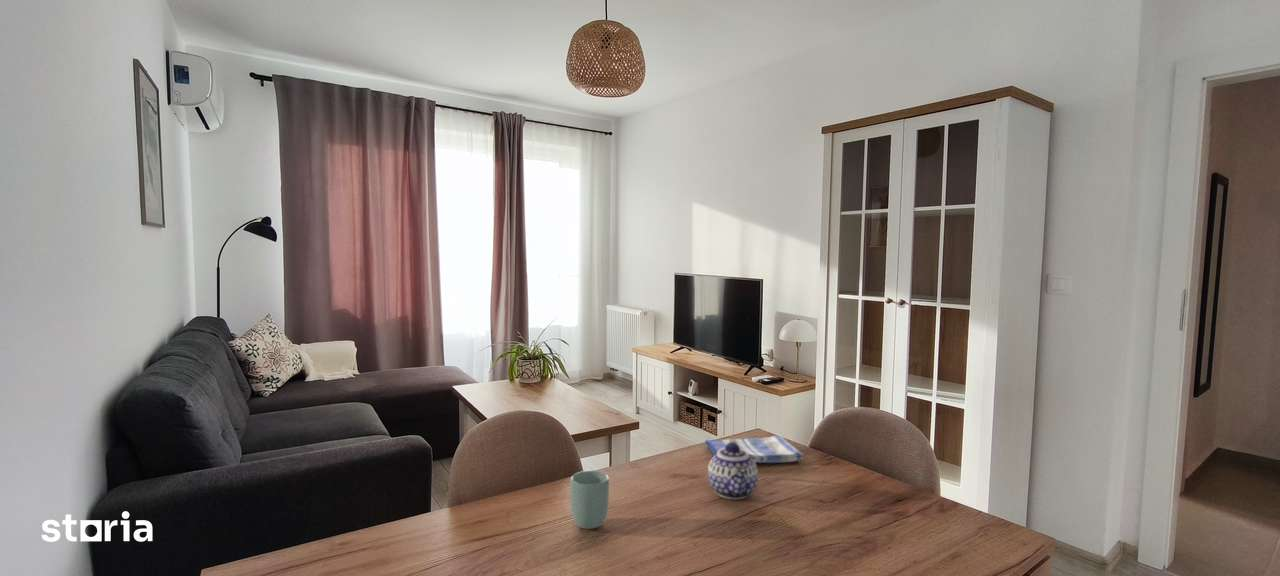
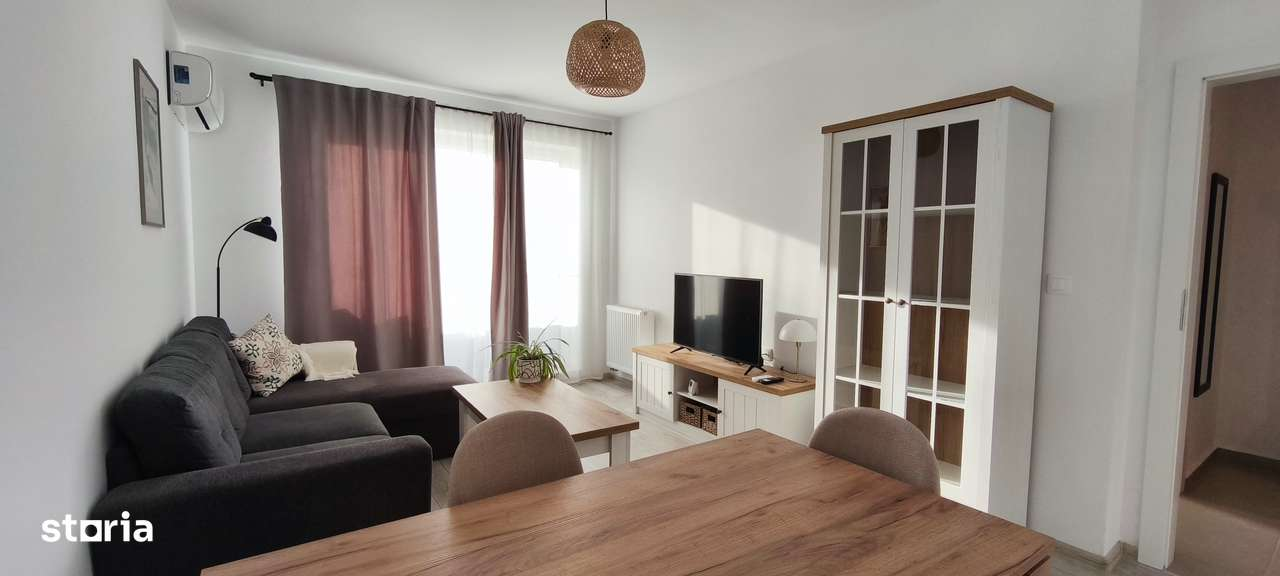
- cup (589, 501)
- teapot (733, 468)
- dish towel (752, 448)
